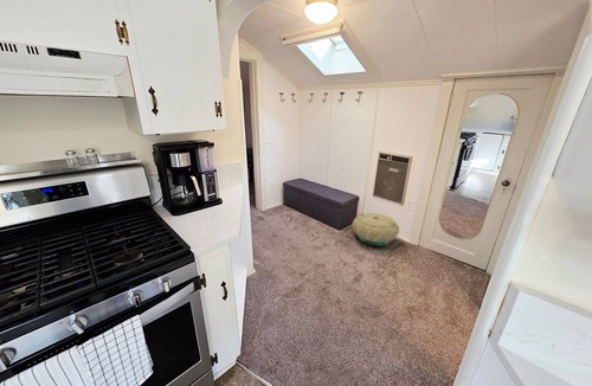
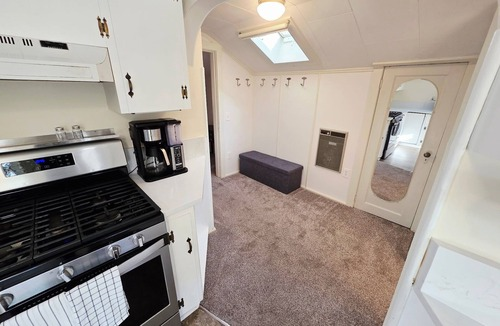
- basket (374, 227)
